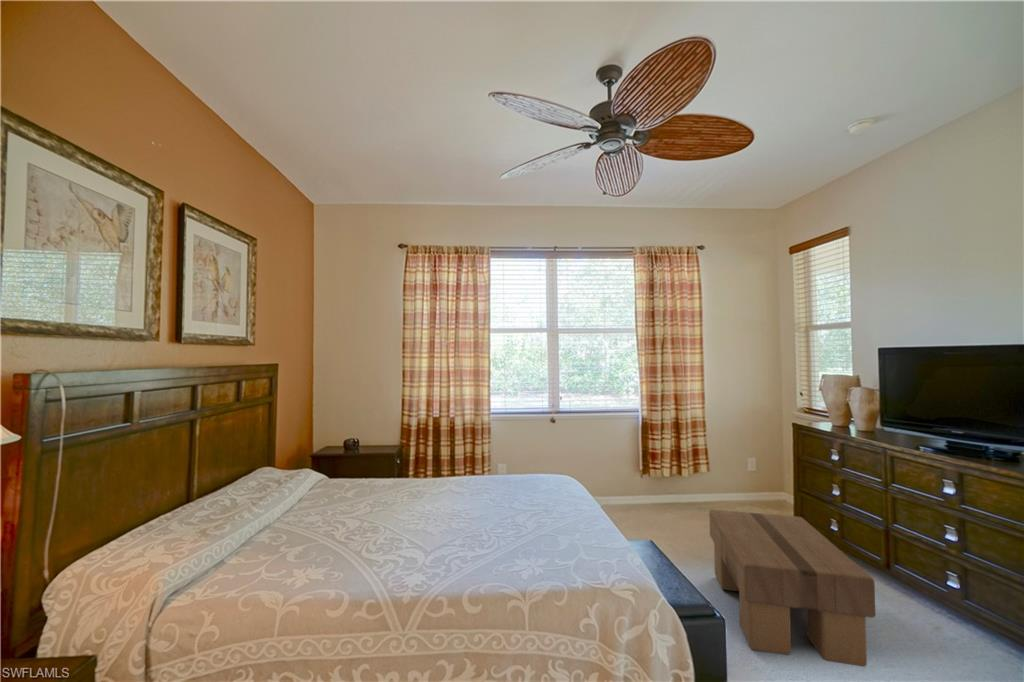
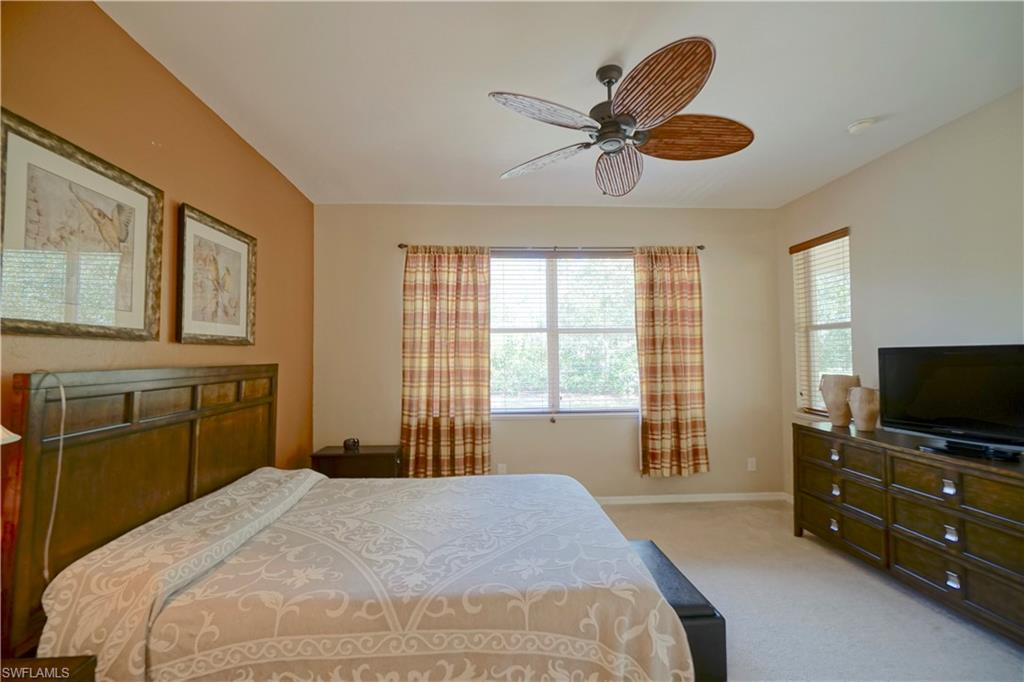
- footstool (777, 575)
